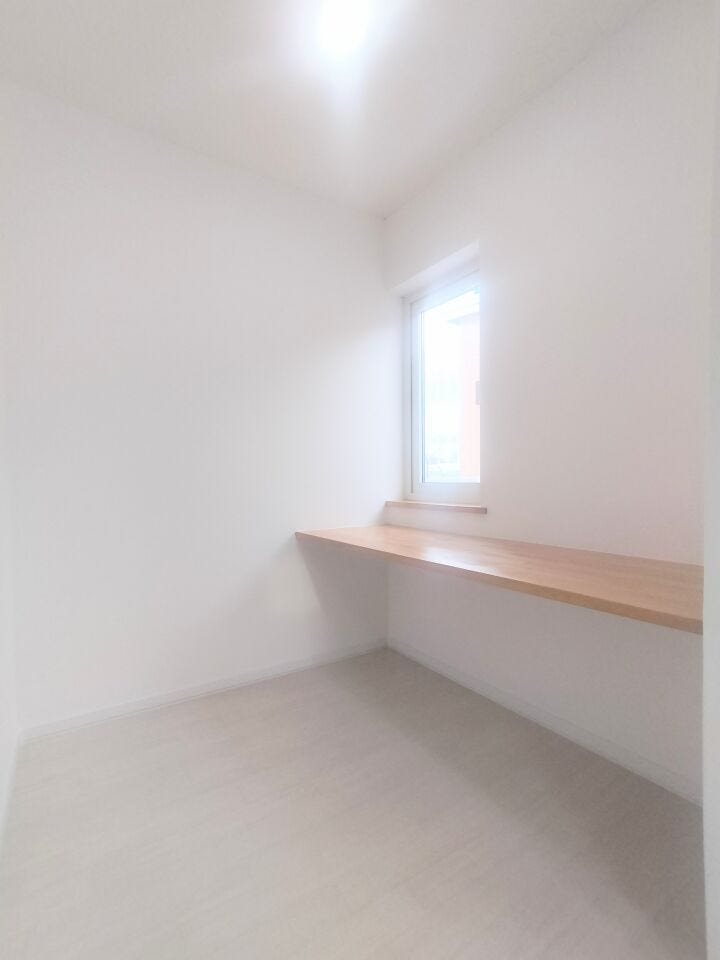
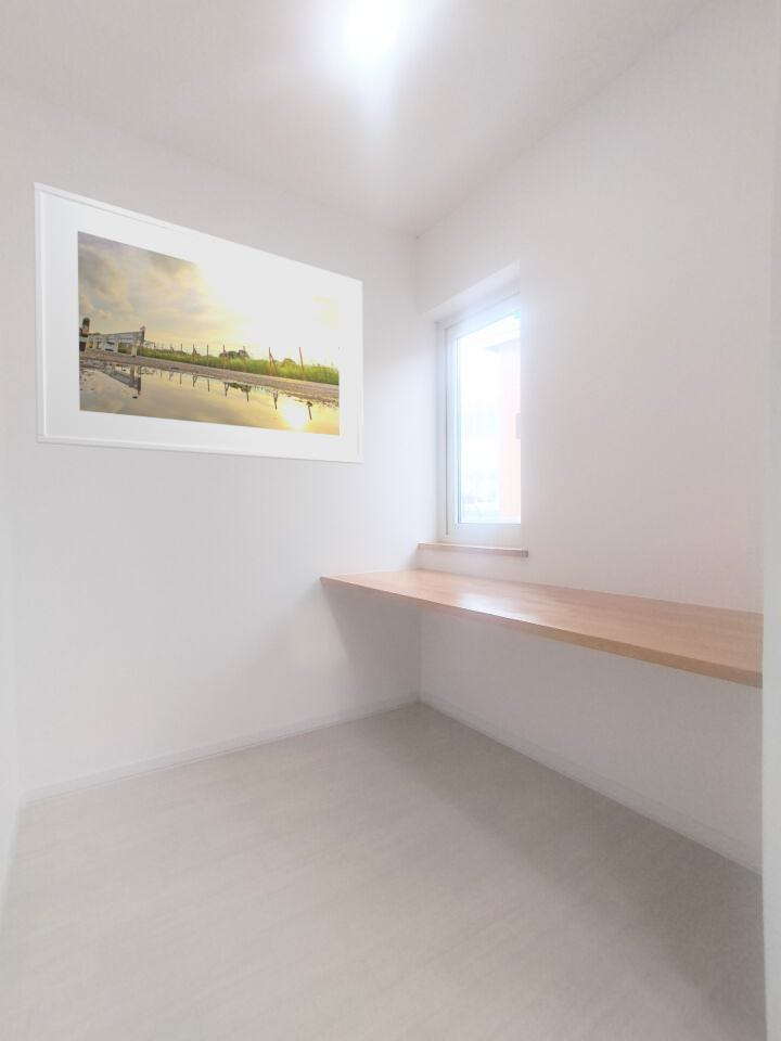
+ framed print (227, 348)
